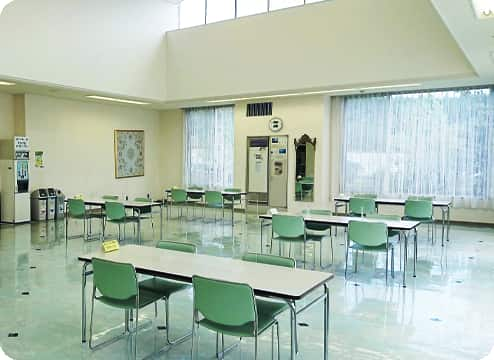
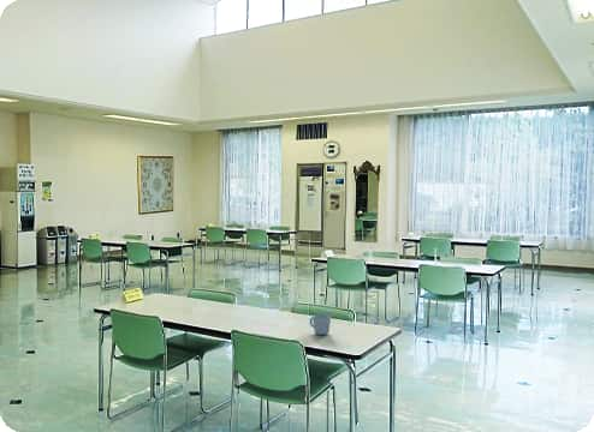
+ mug (319, 324)
